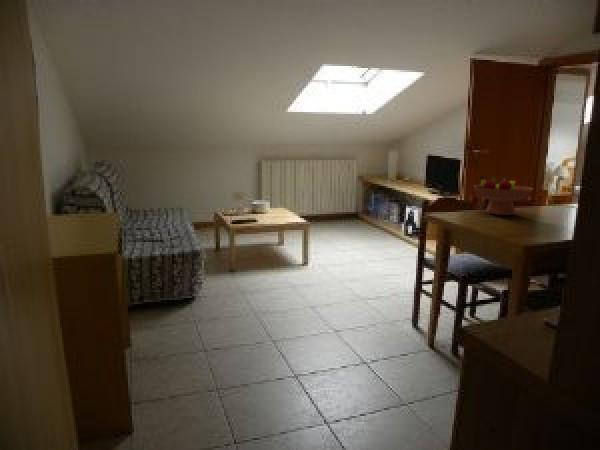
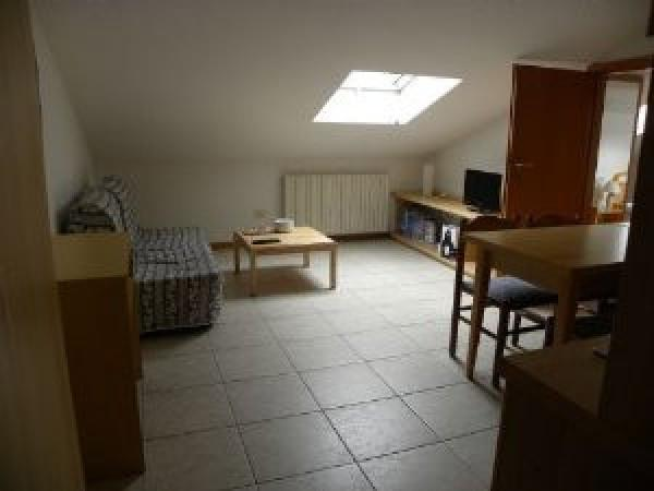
- fruit bowl (502, 195)
